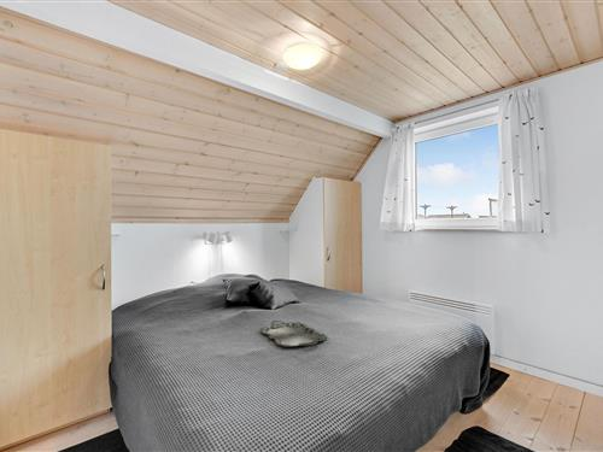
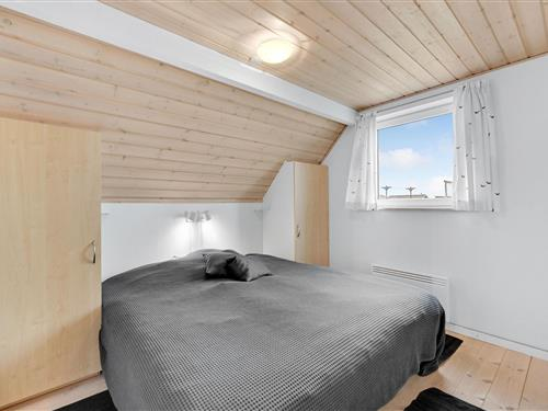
- serving tray (292, 333)
